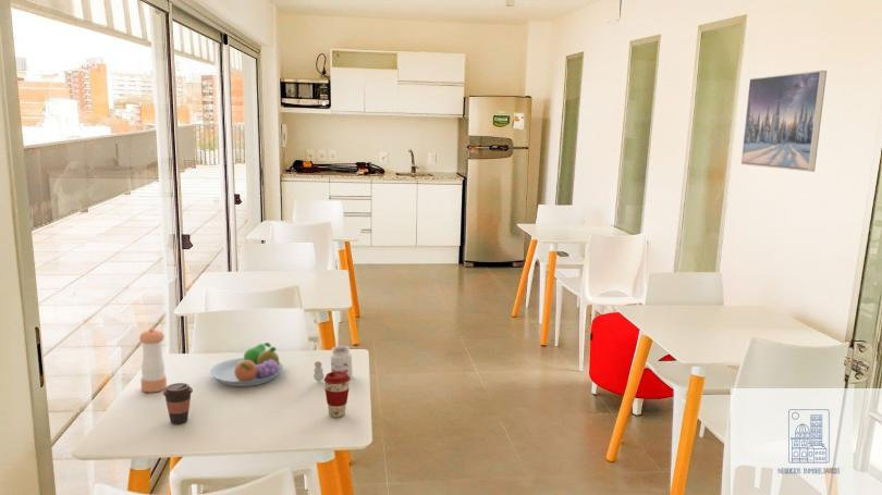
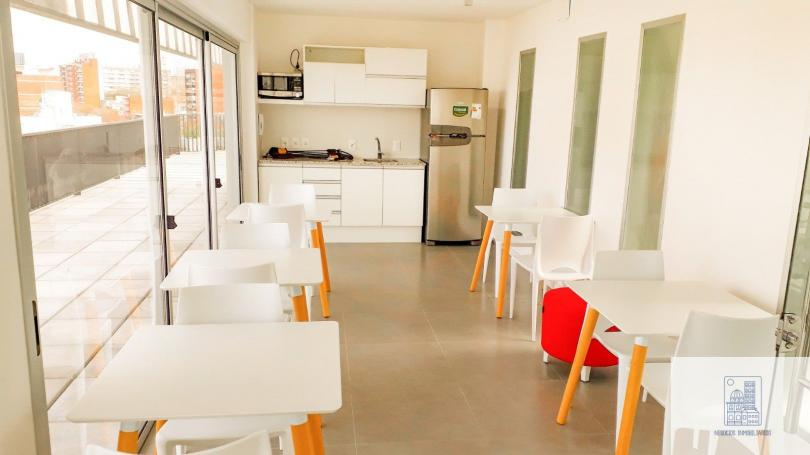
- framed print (780, 122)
- coffee cup (177, 404)
- coffee cup (336, 394)
- pepper shaker (152, 358)
- fruit bowl (249, 361)
- candle (334, 364)
